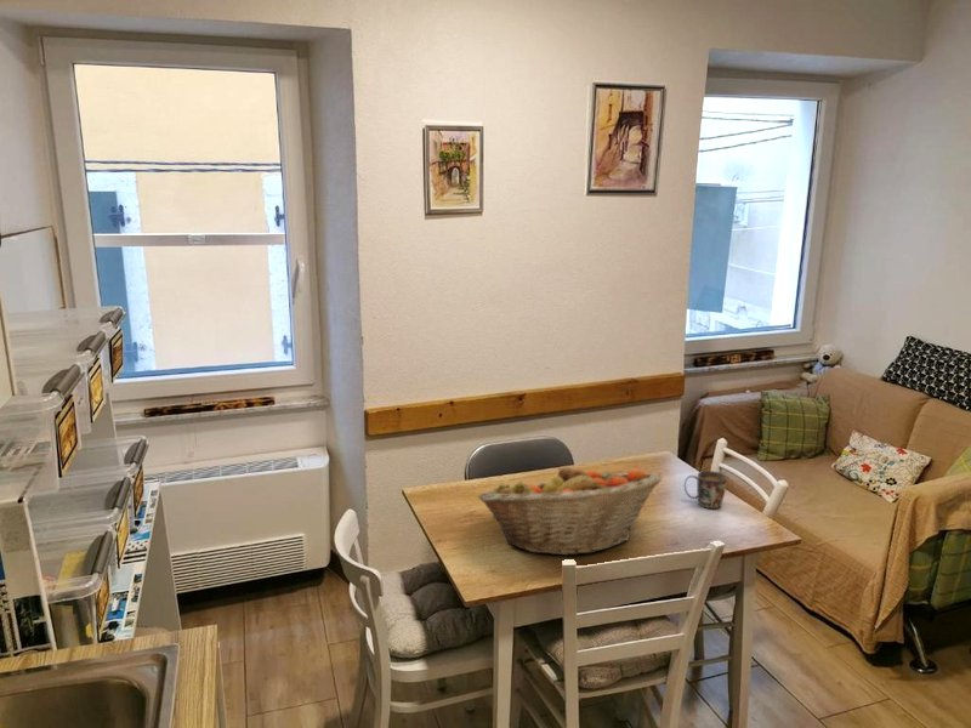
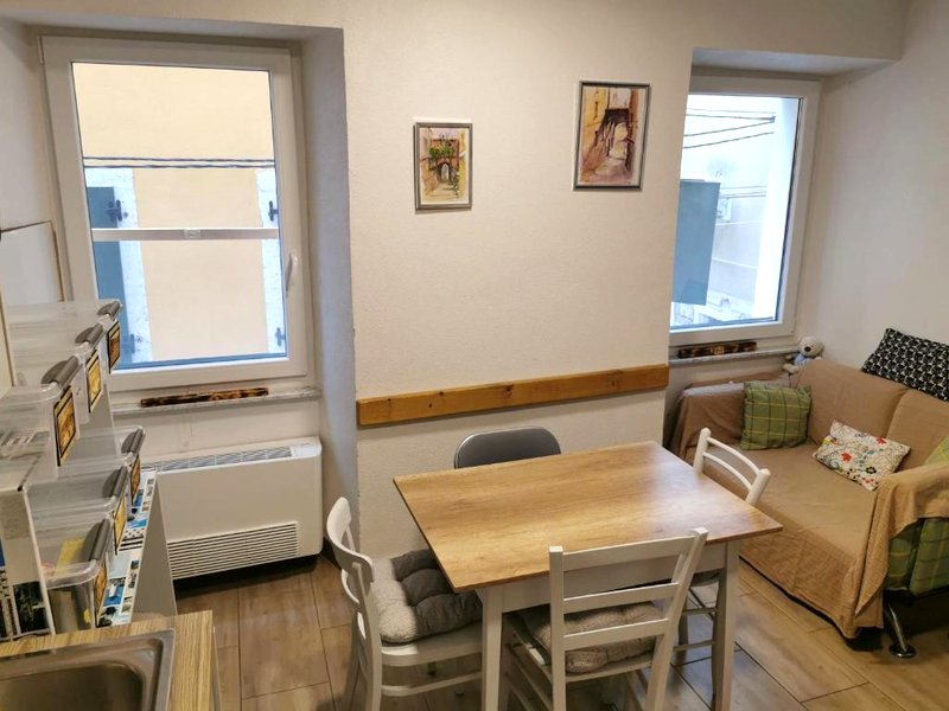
- mug (704, 489)
- fruit basket (569, 500)
